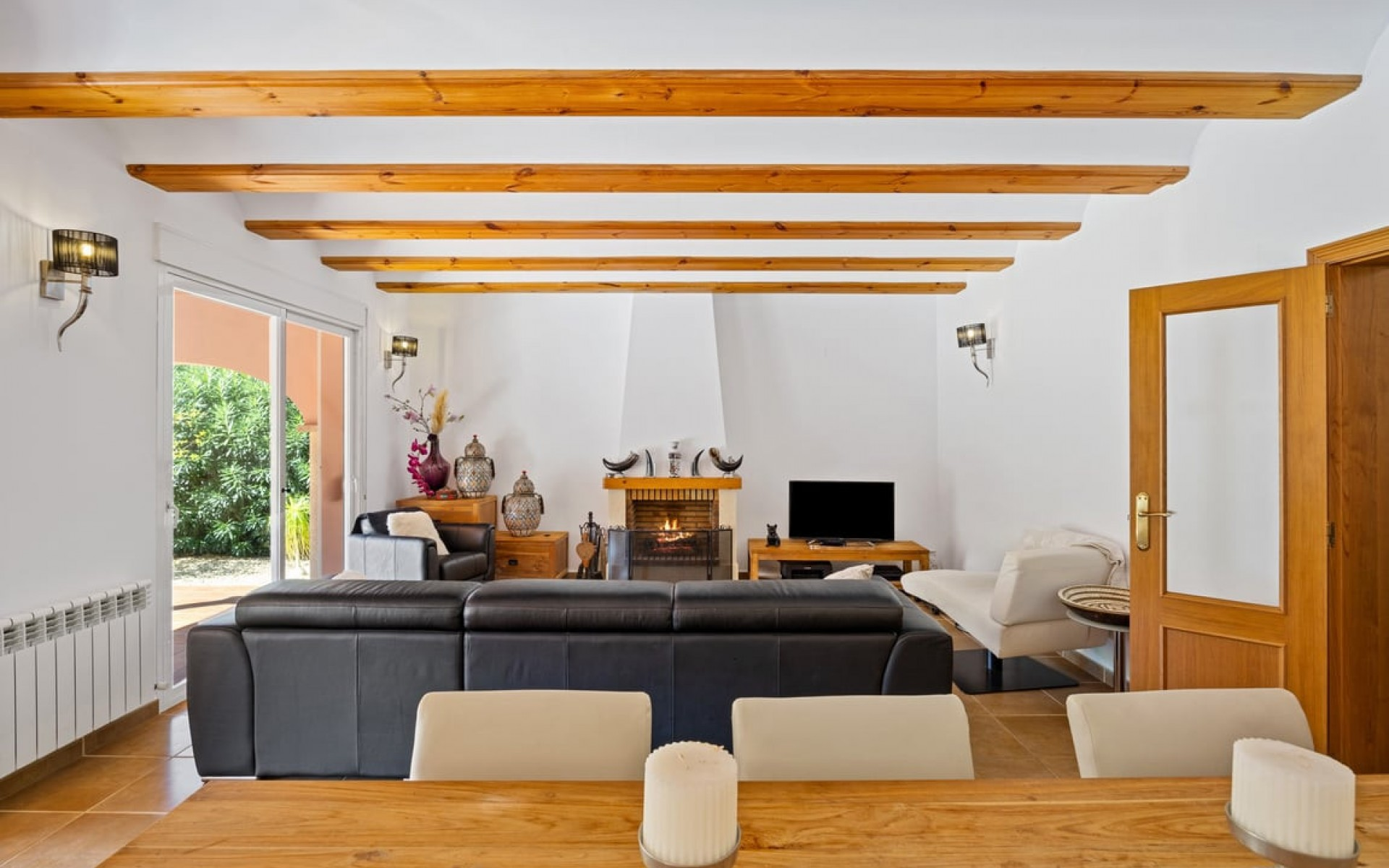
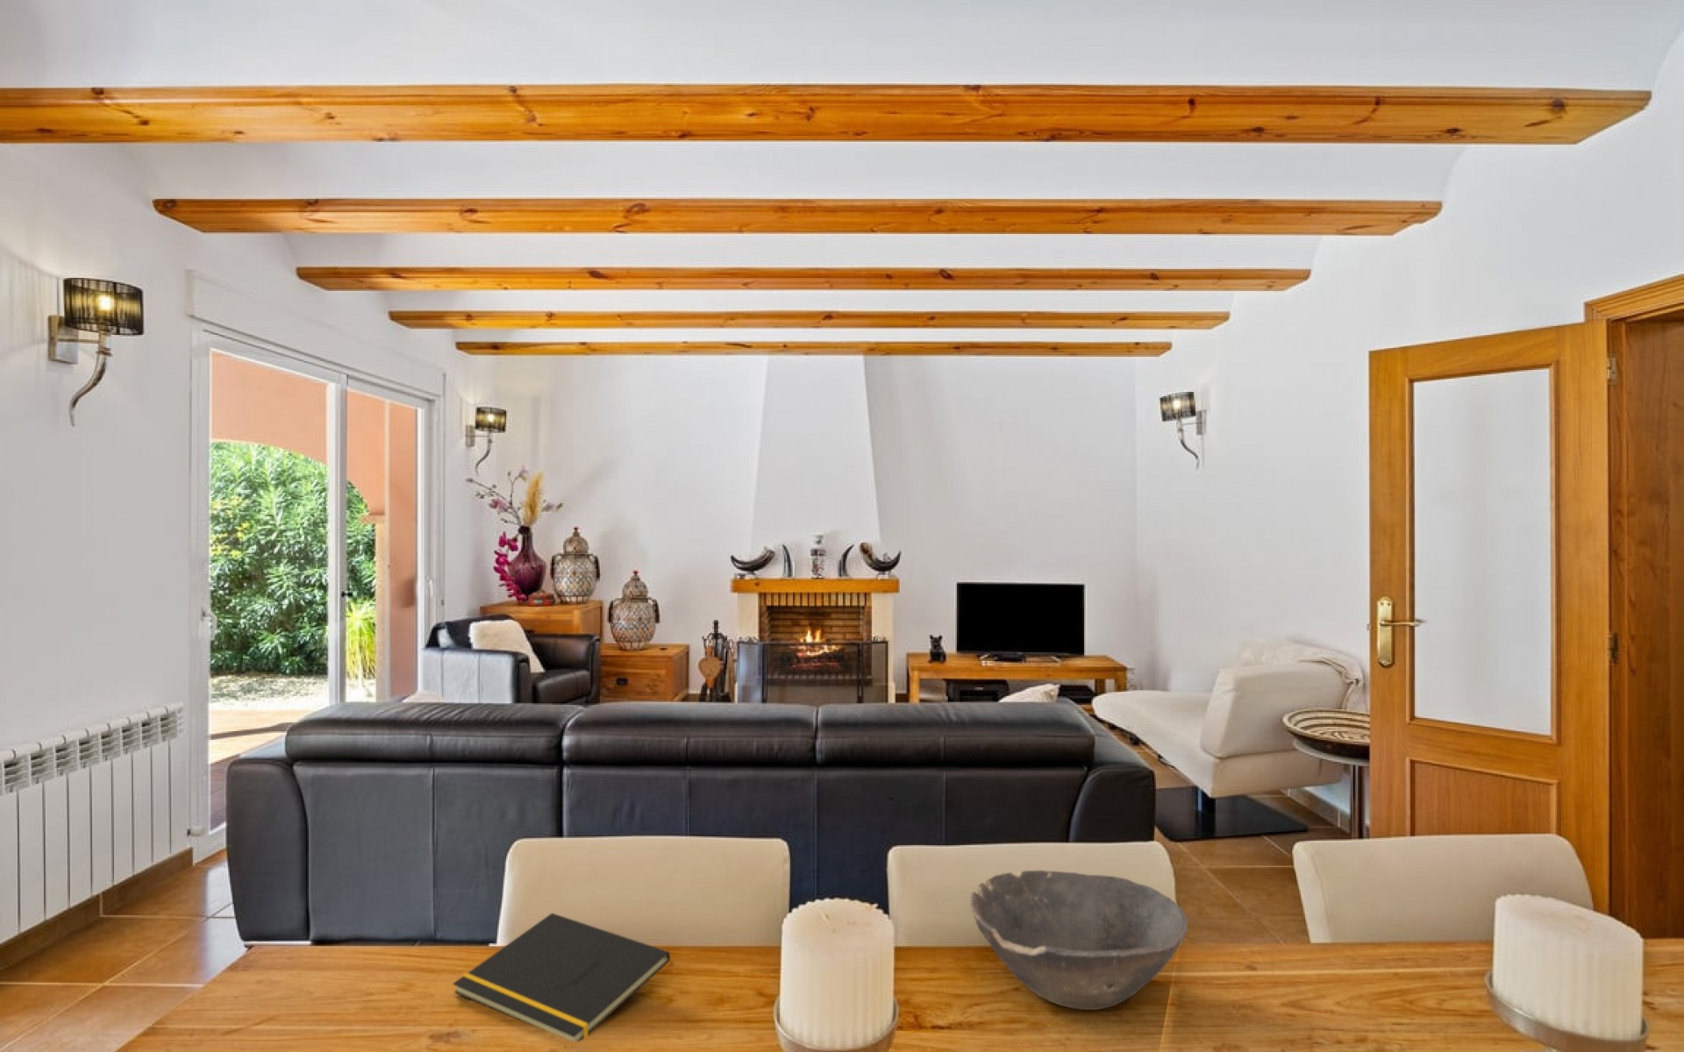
+ notepad (563, 971)
+ bowl (1077, 945)
